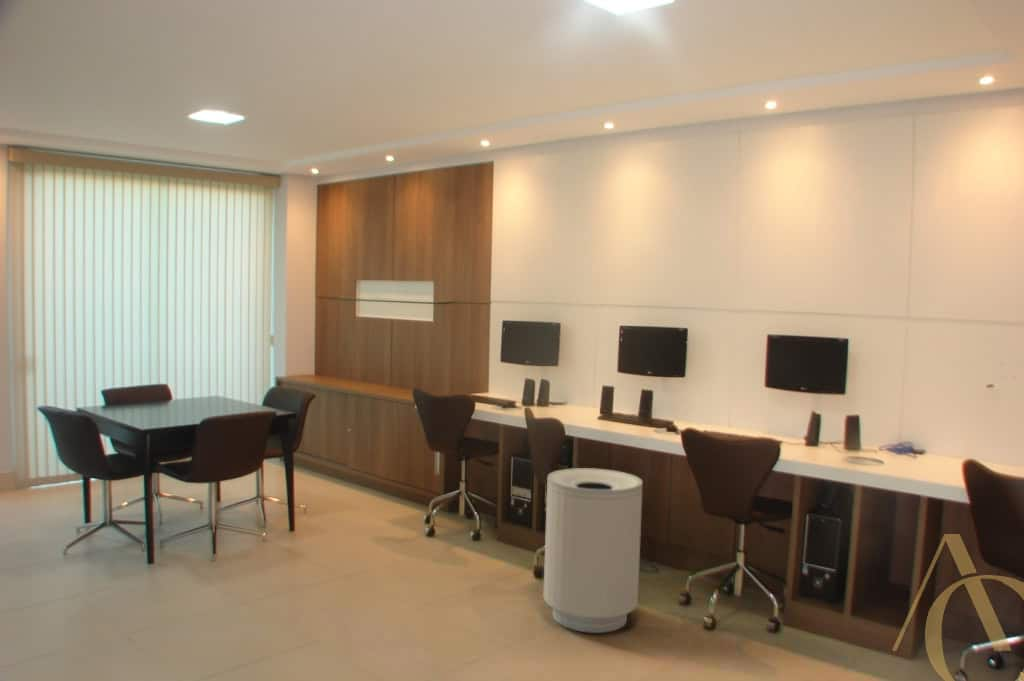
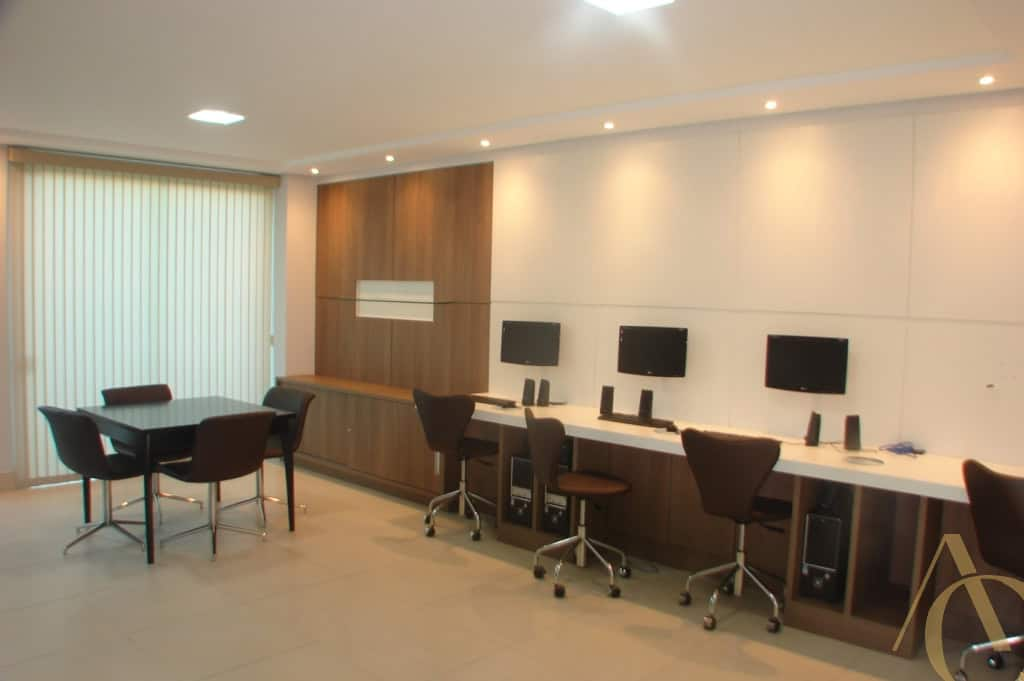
- trash can (592, 547)
